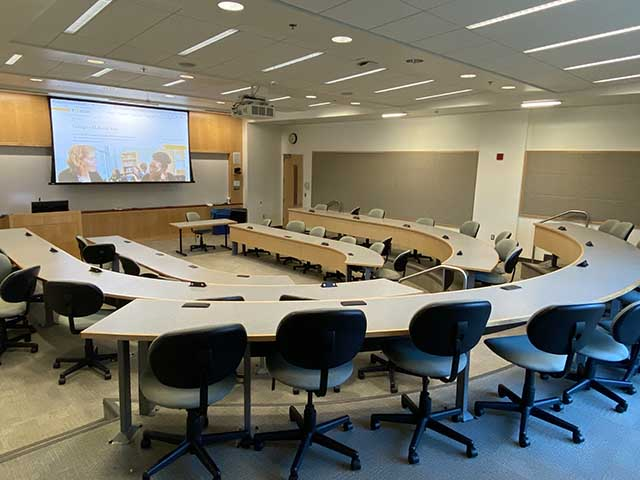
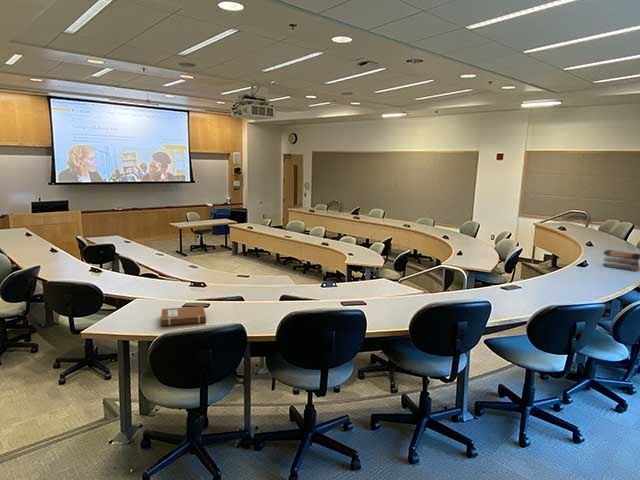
+ notebook (182, 315)
+ book stack (621, 260)
